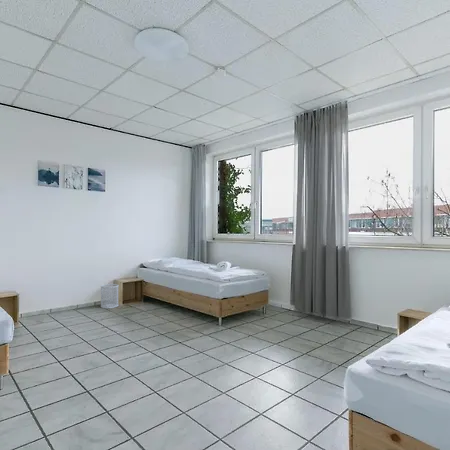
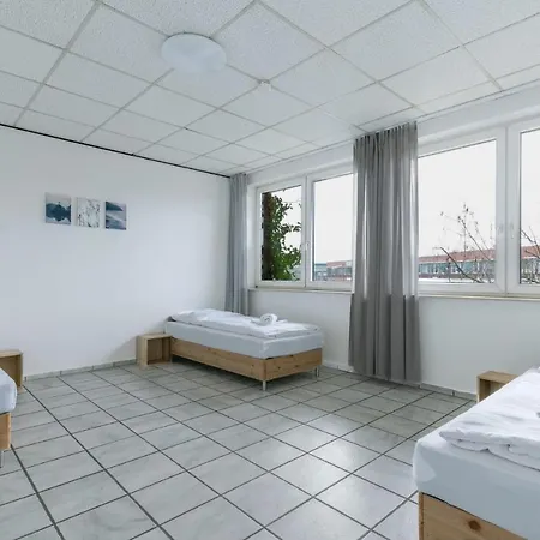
- wastebasket (109, 295)
